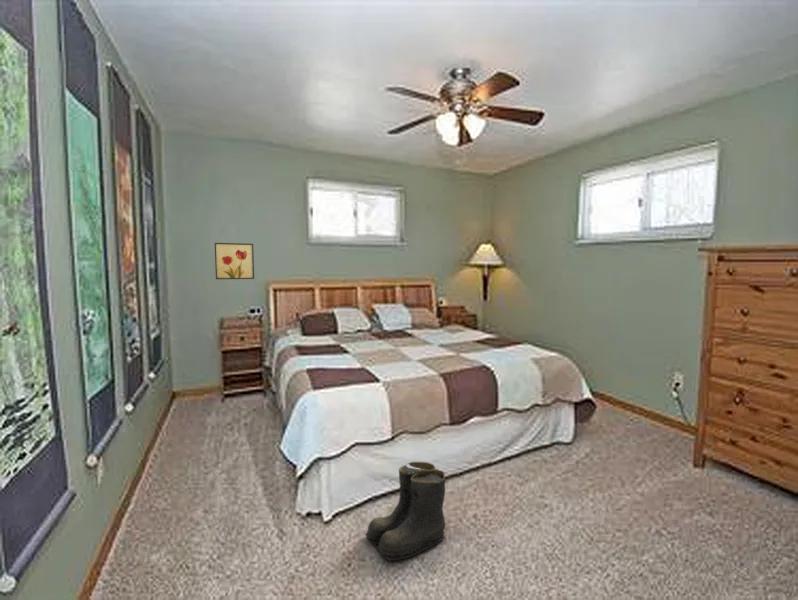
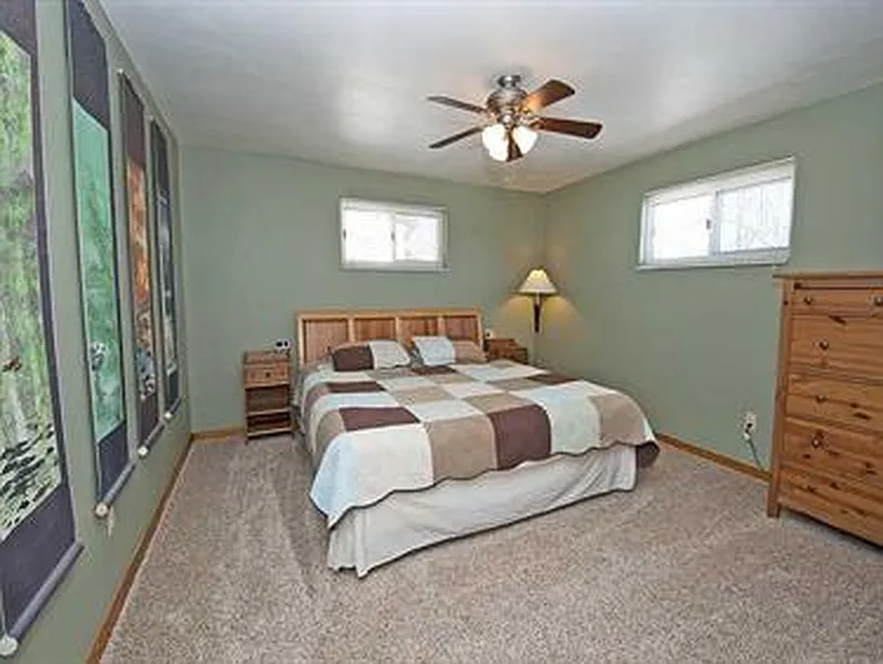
- boots (406, 506)
- wall art (234, 261)
